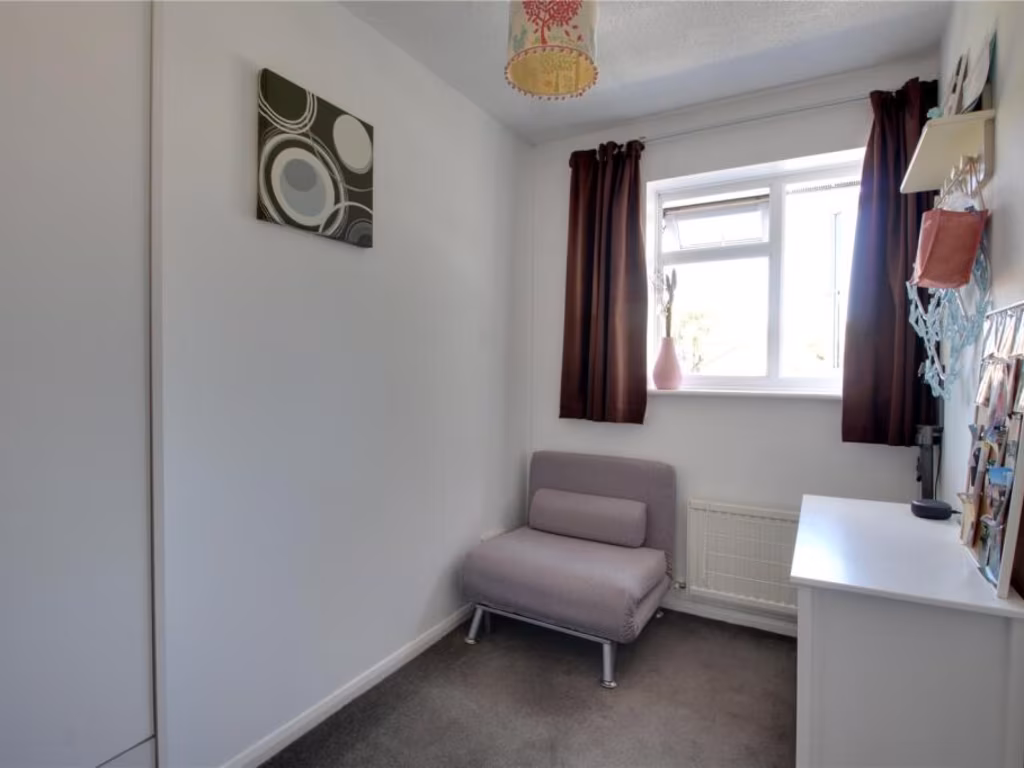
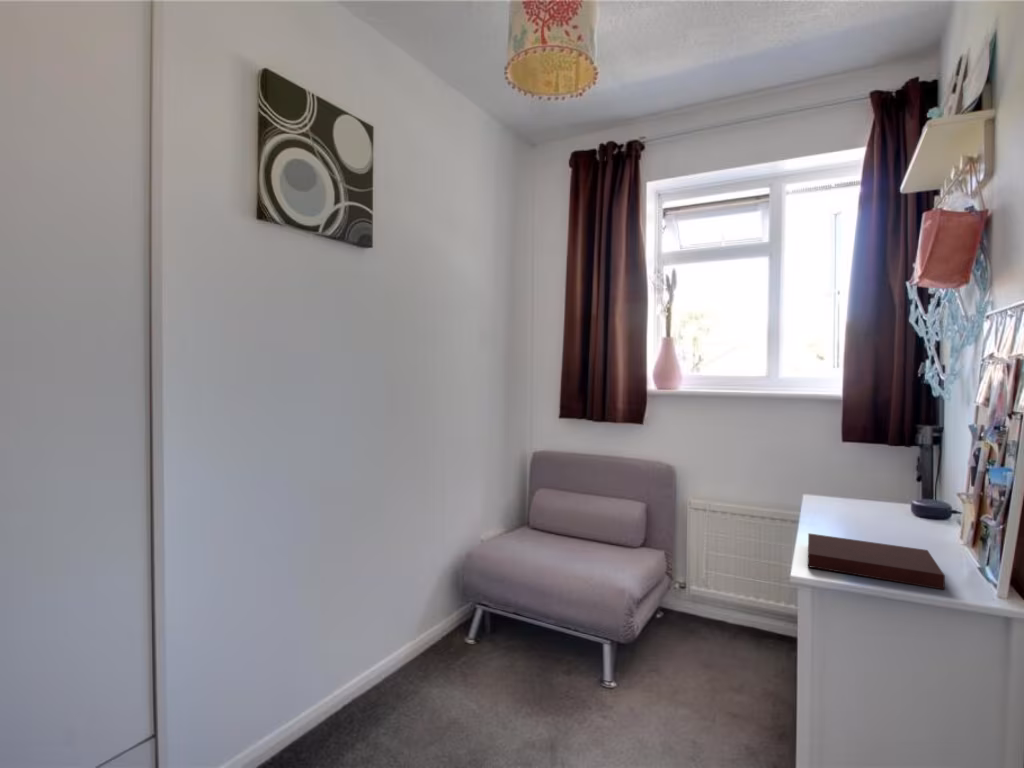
+ notebook (868, 558)
